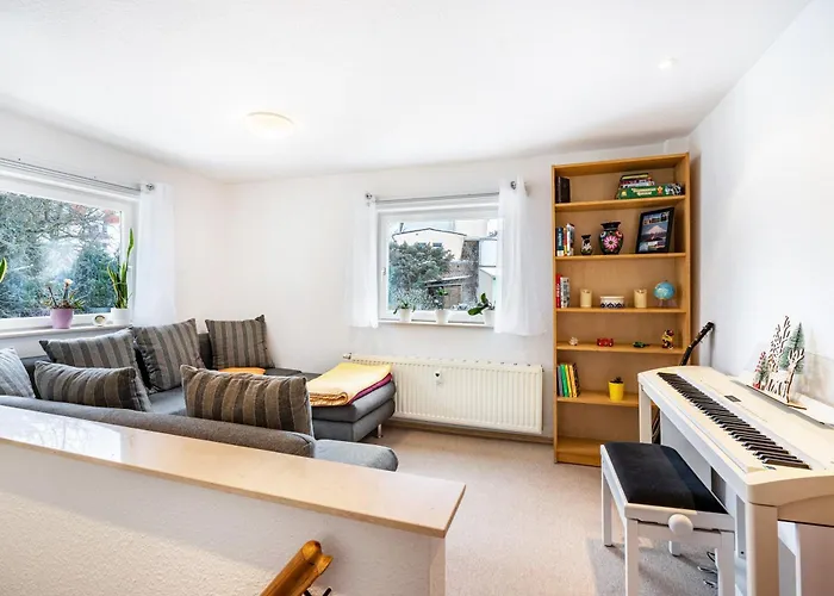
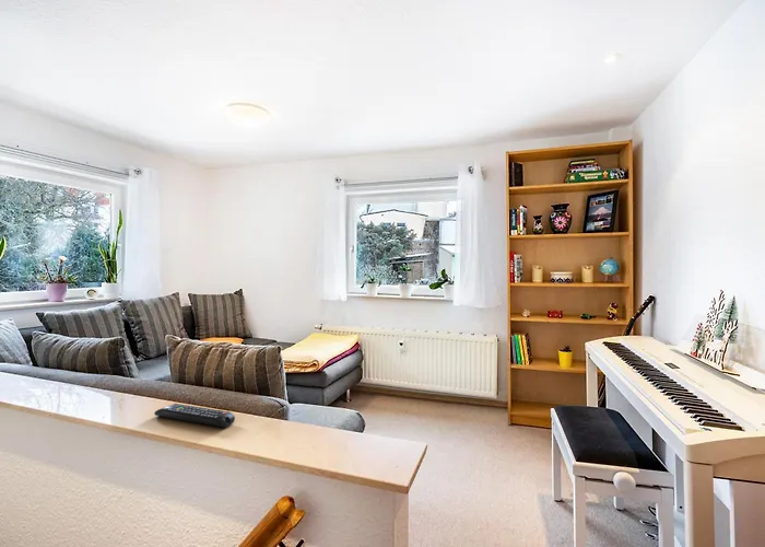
+ remote control (193, 415)
